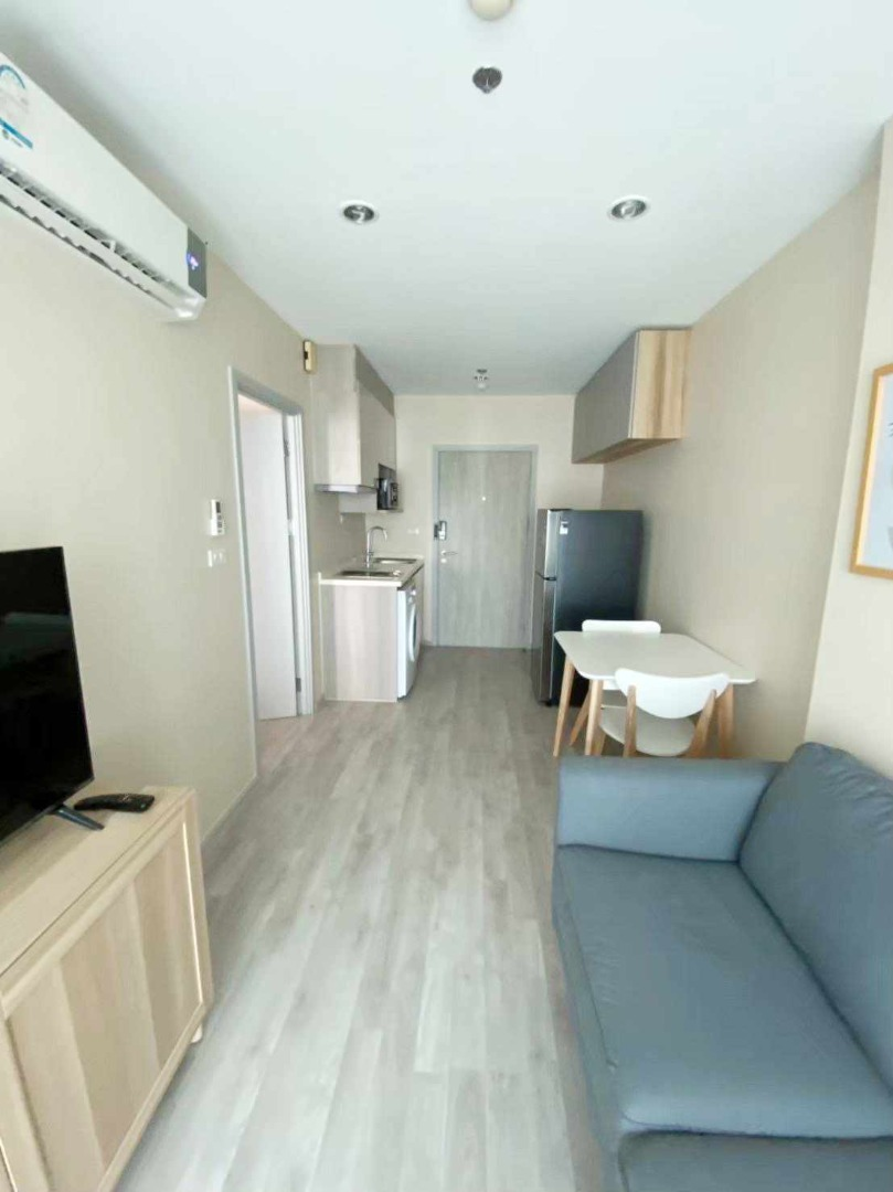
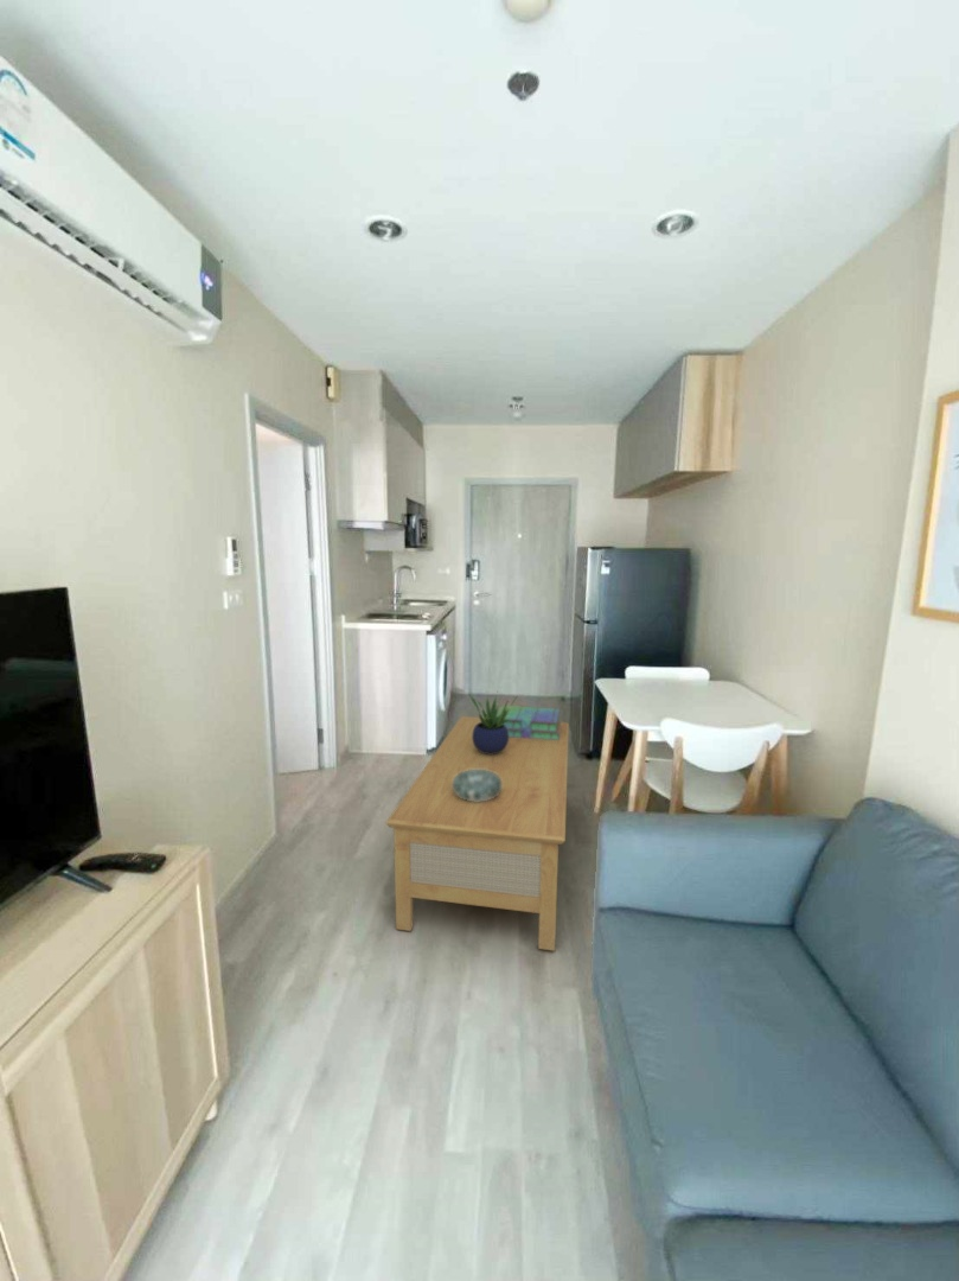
+ coffee table (497, 804)
+ potted plant (493, 722)
+ stack of books (528, 720)
+ decorative bowl (477, 784)
